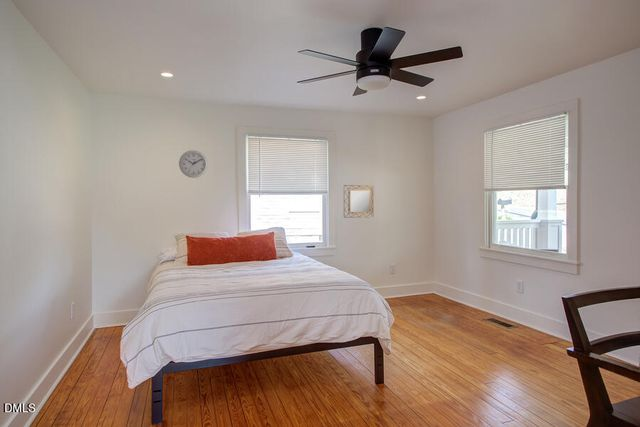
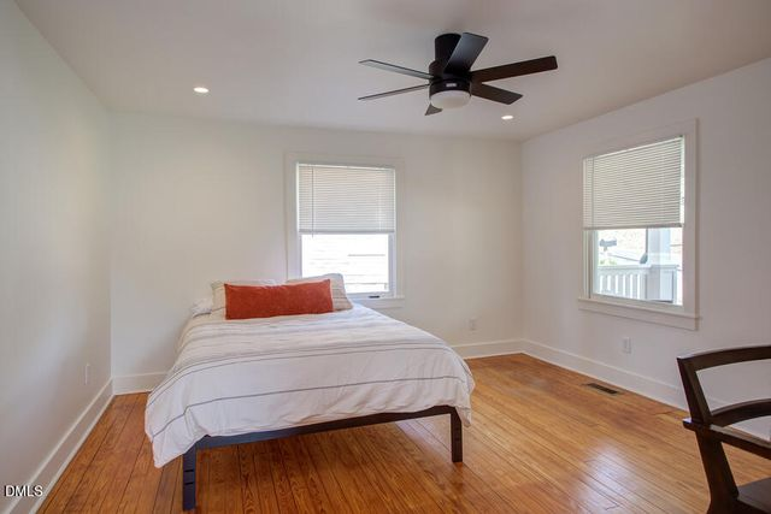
- home mirror (359, 201)
- wall clock (193, 164)
